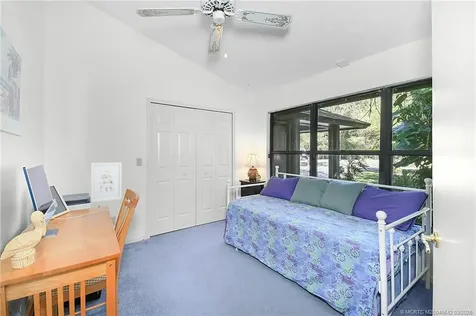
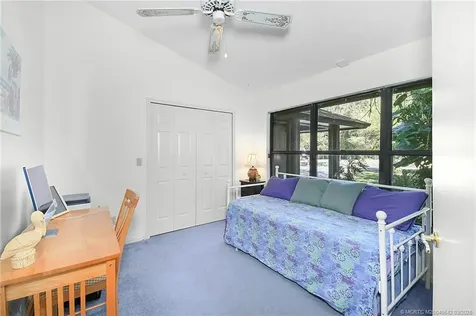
- wall art (106, 181)
